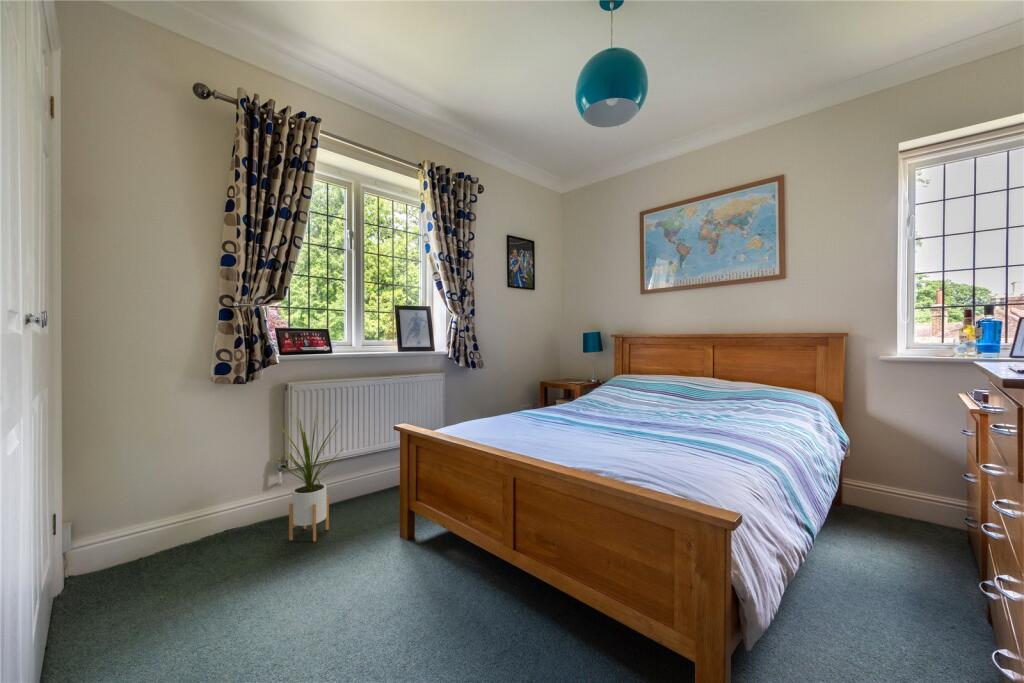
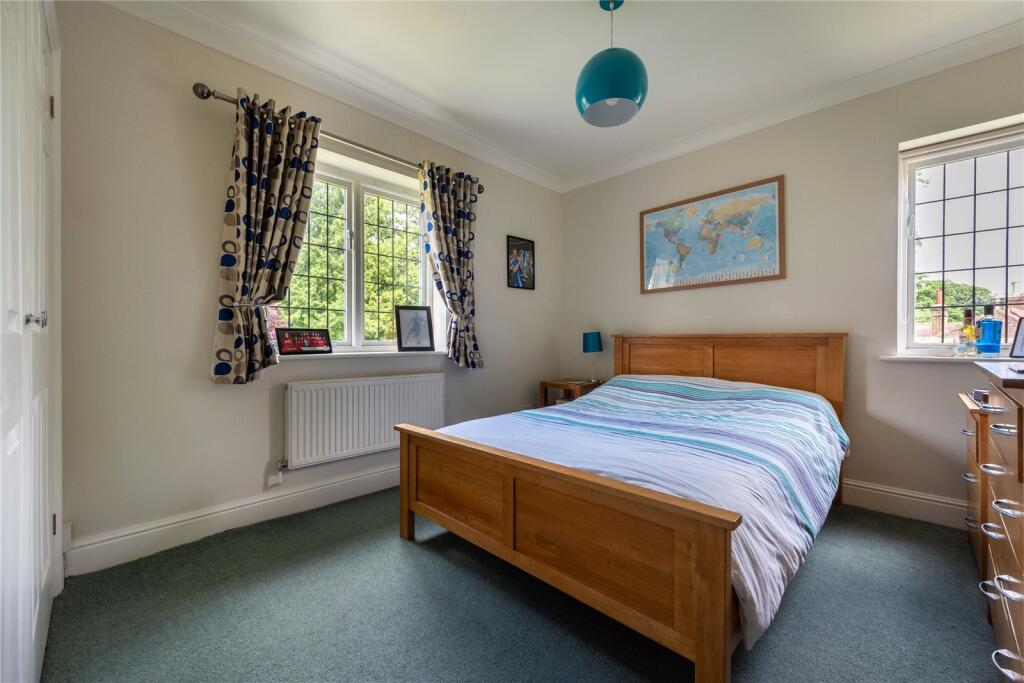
- house plant (310, 472)
